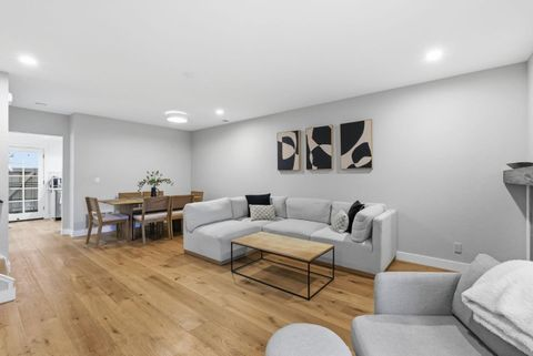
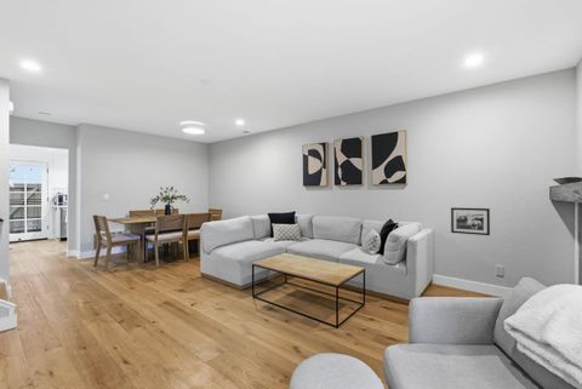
+ picture frame (469, 221)
